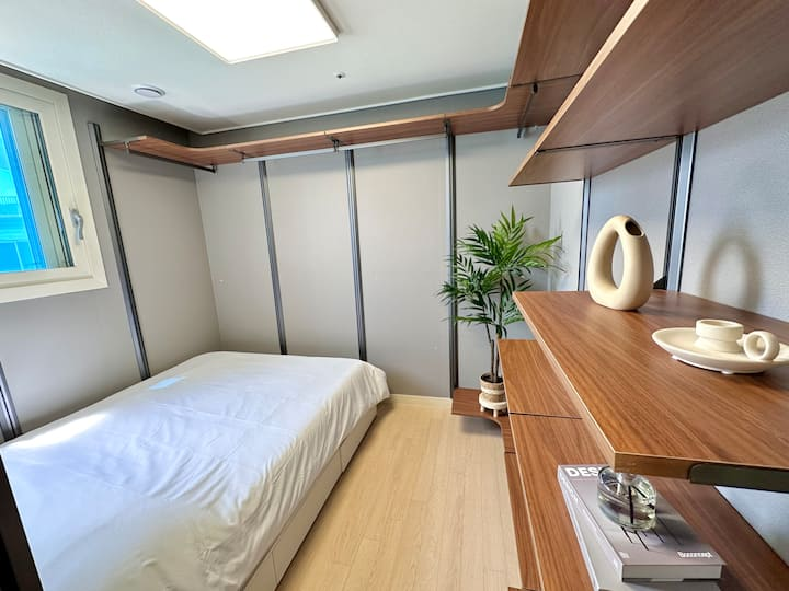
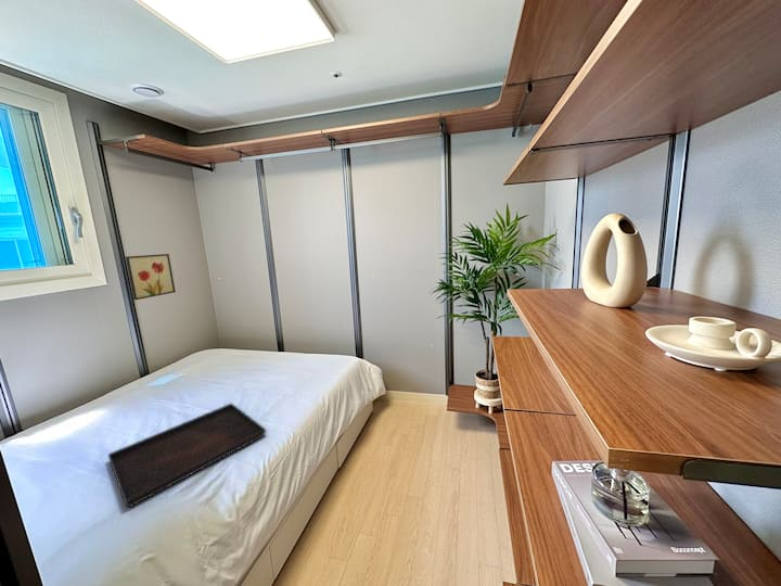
+ wall art (151, 276)
+ serving tray (191, 444)
